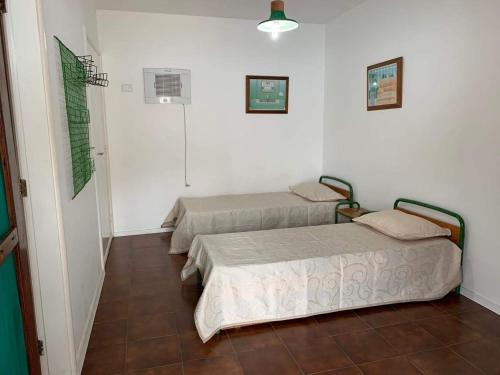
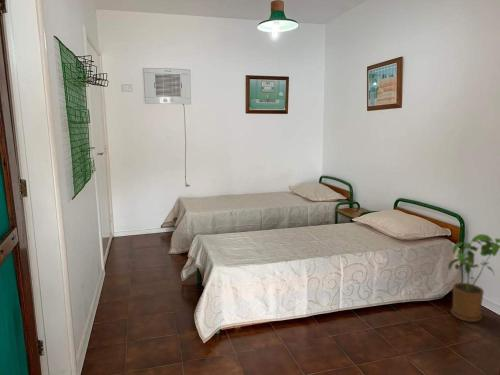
+ house plant (468, 276)
